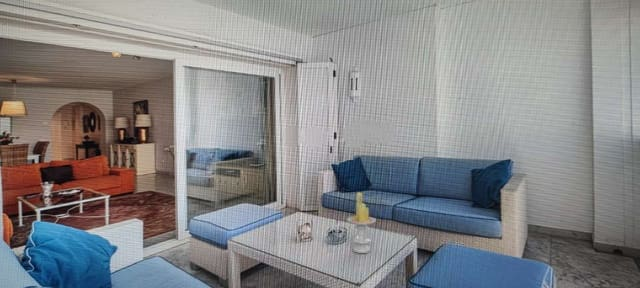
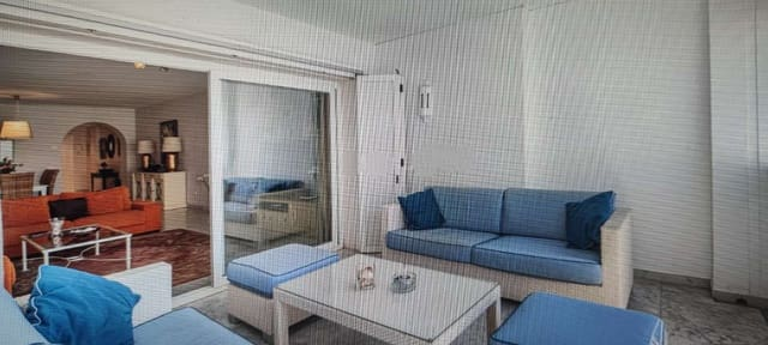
- candle (361, 221)
